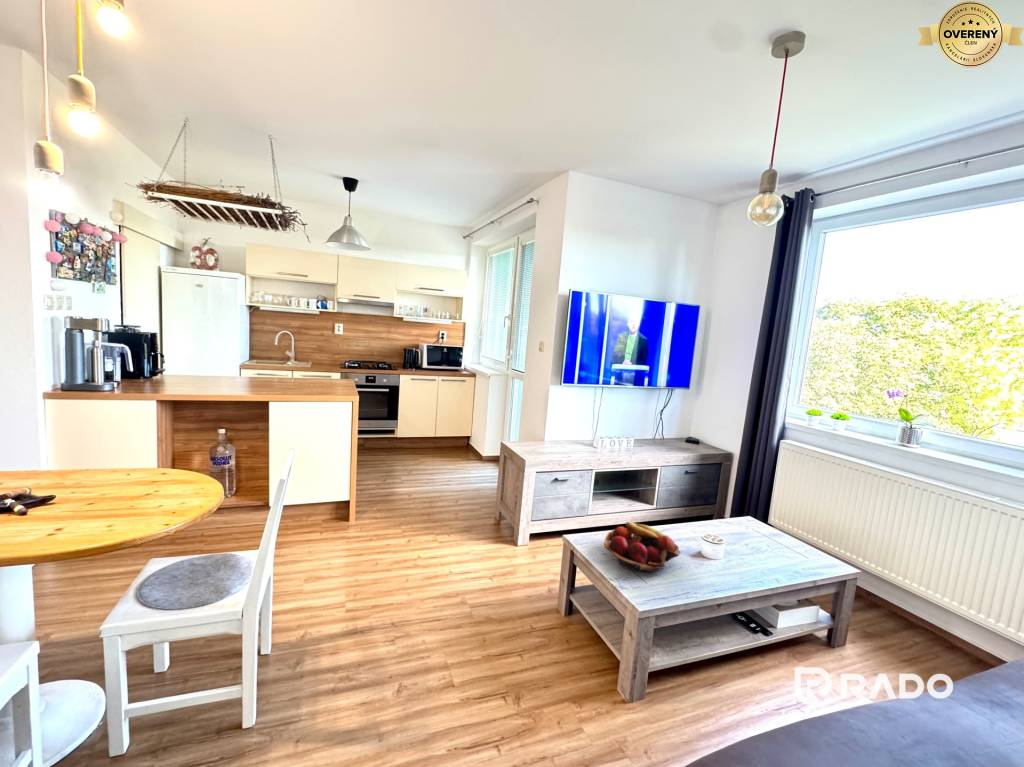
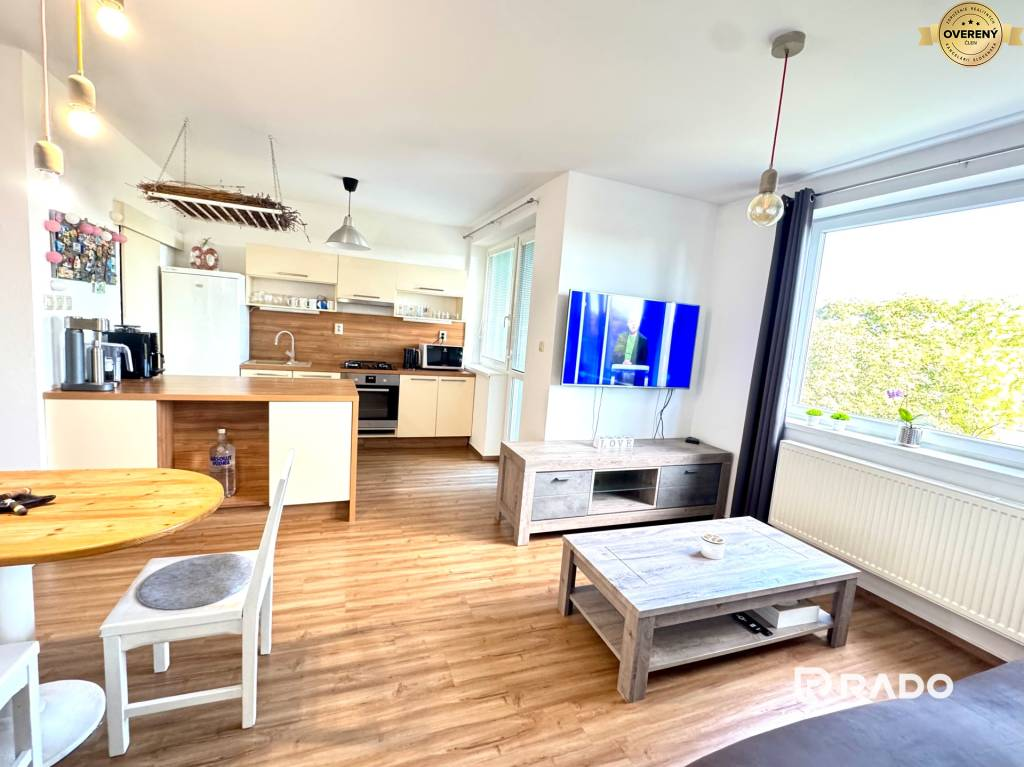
- fruit basket (640, 543)
